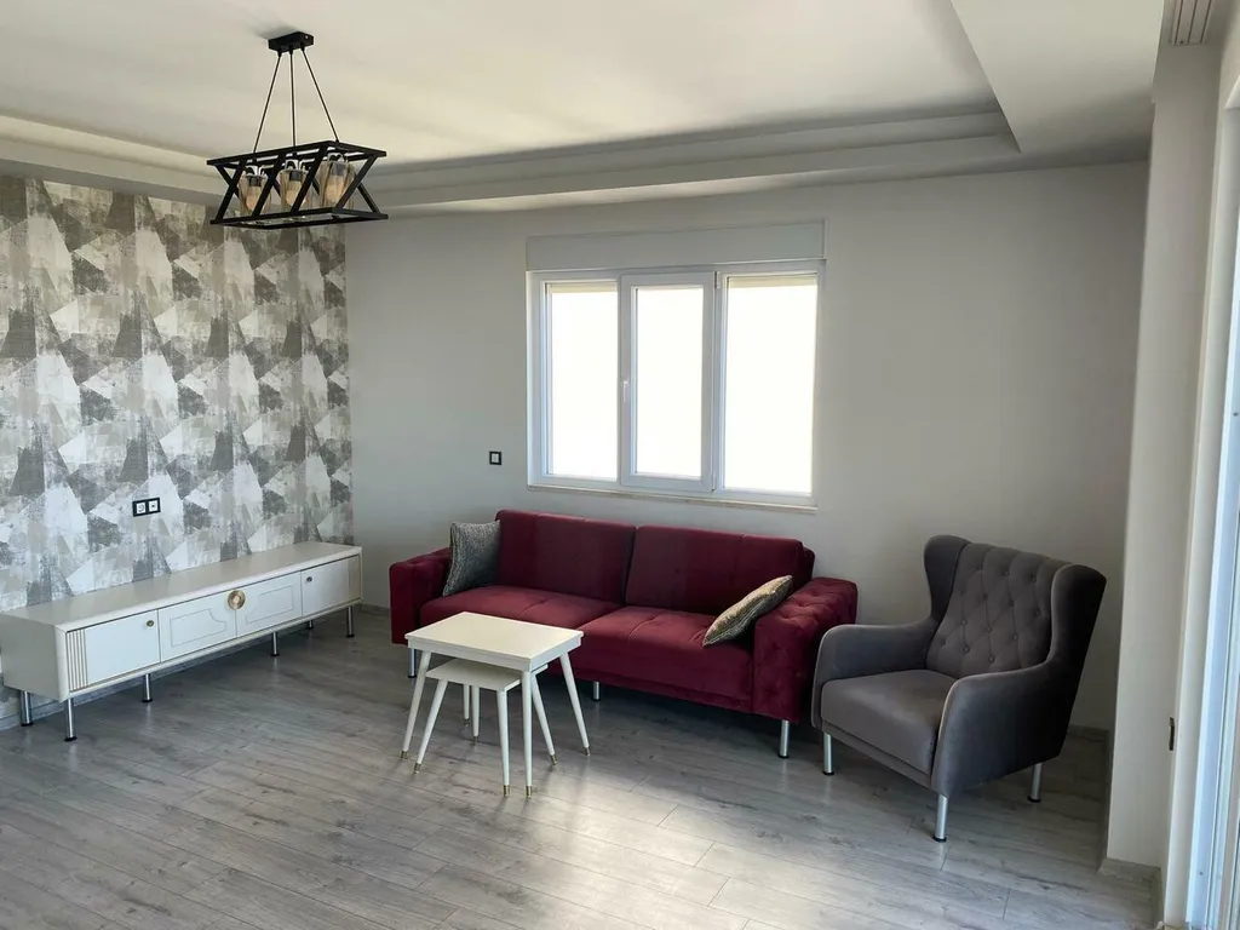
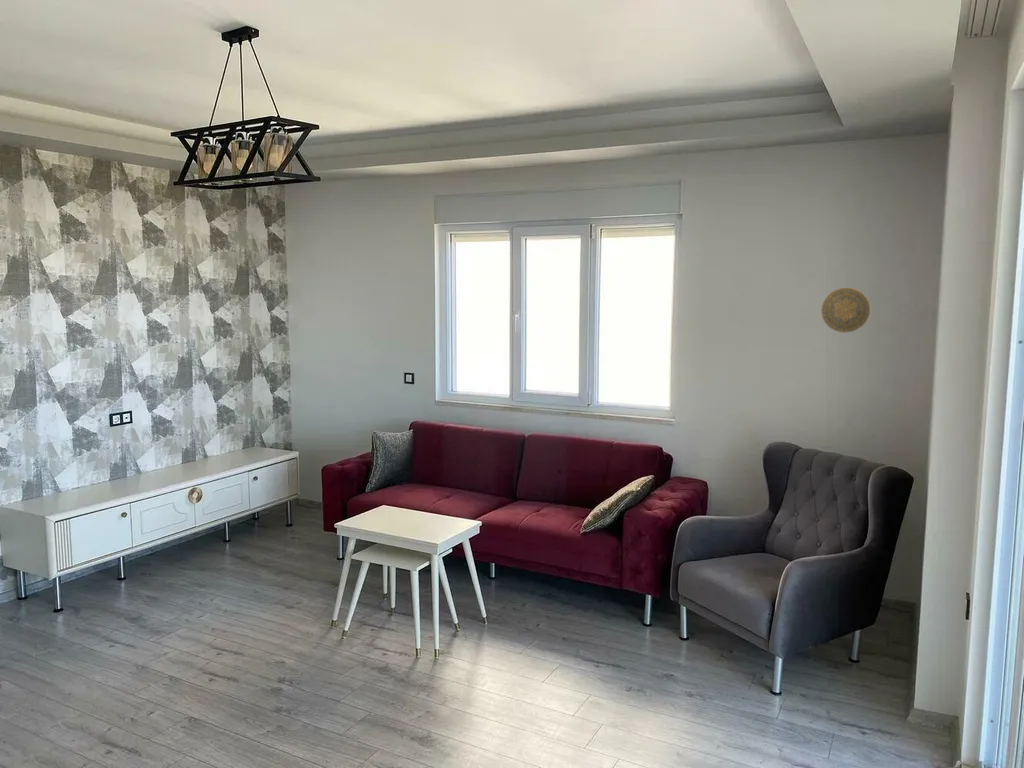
+ decorative plate (845, 310)
